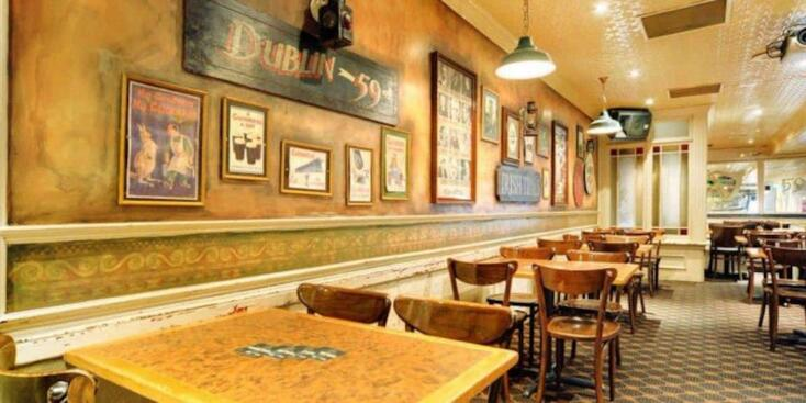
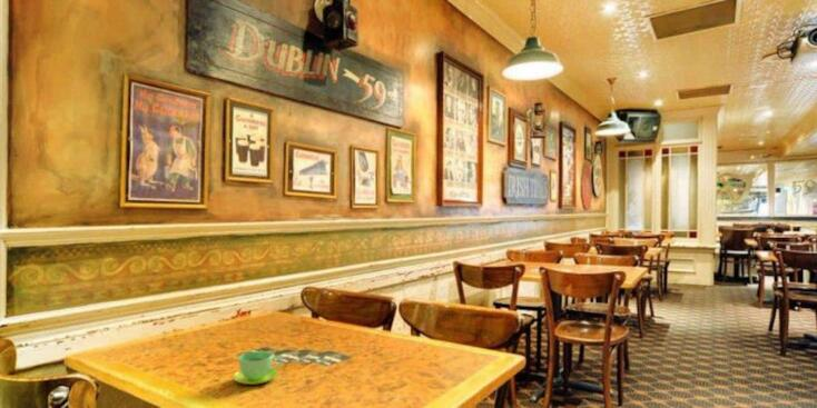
+ cup (256, 367)
